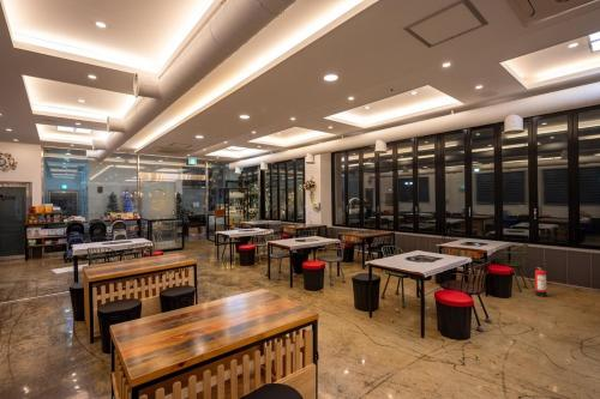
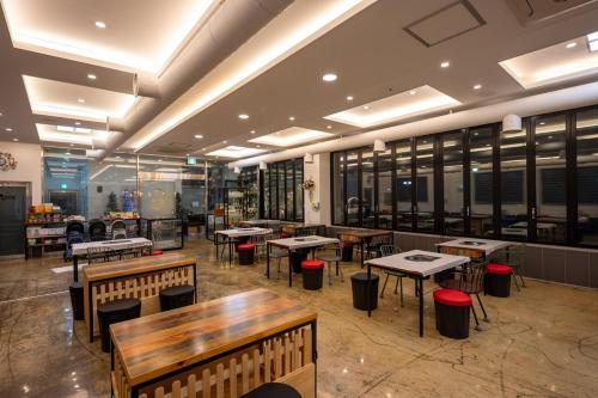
- fire extinguisher (538, 279)
